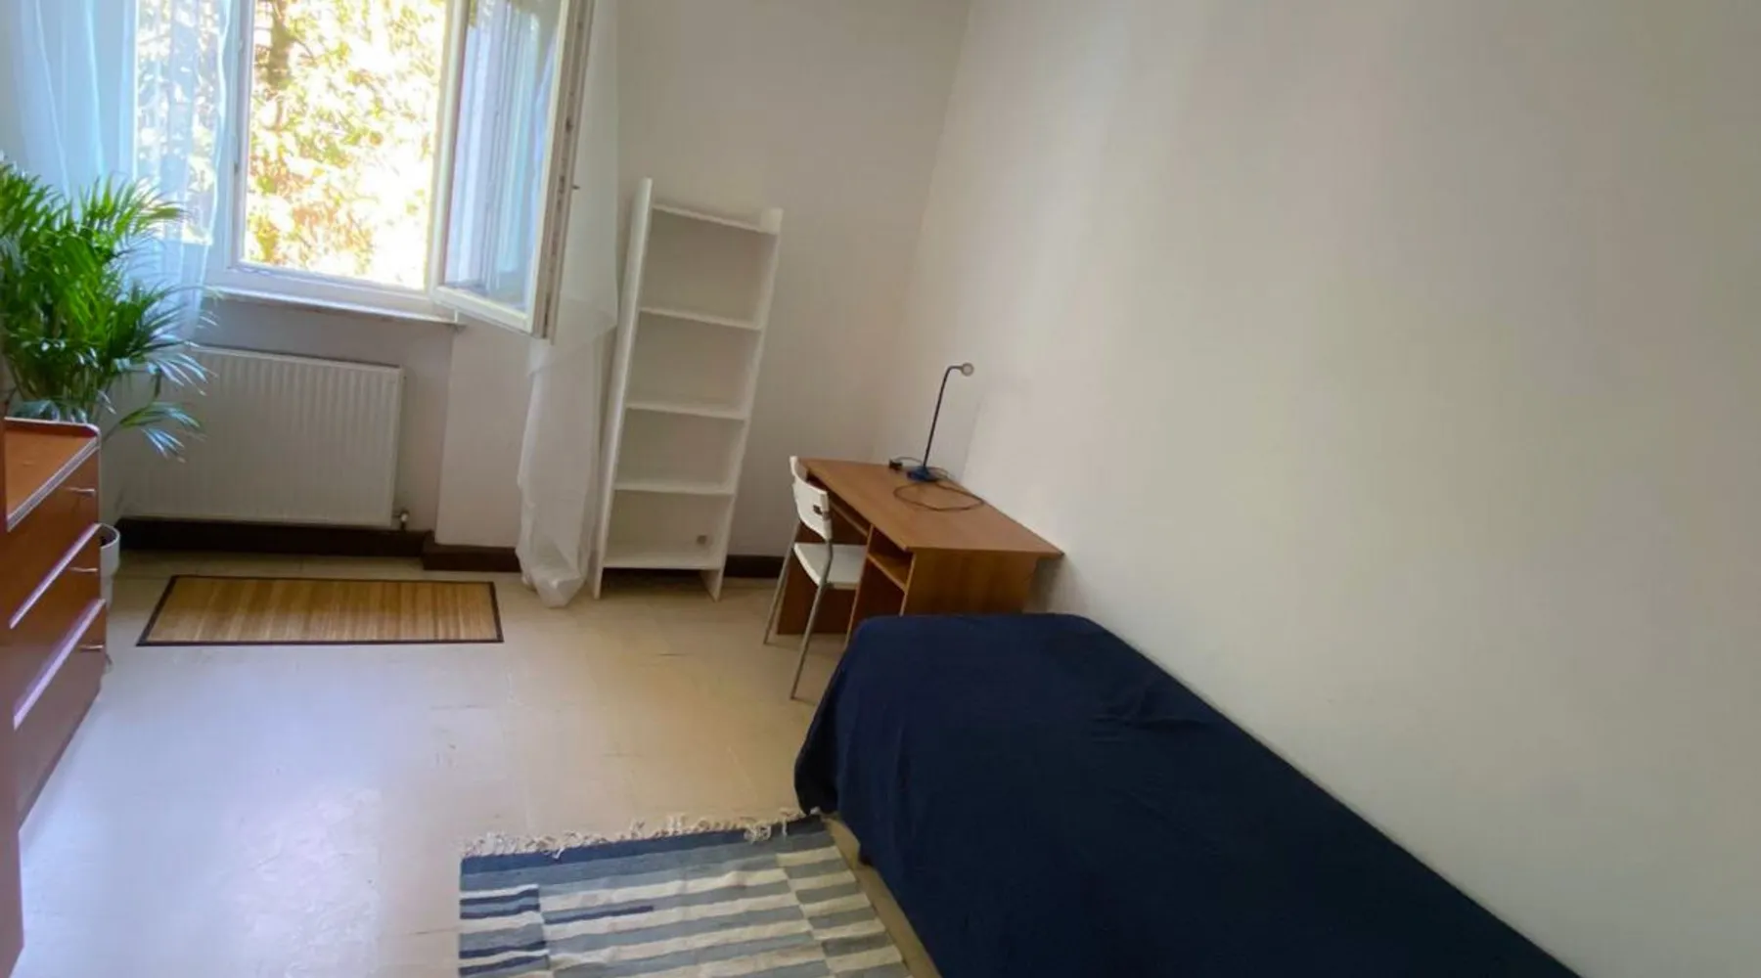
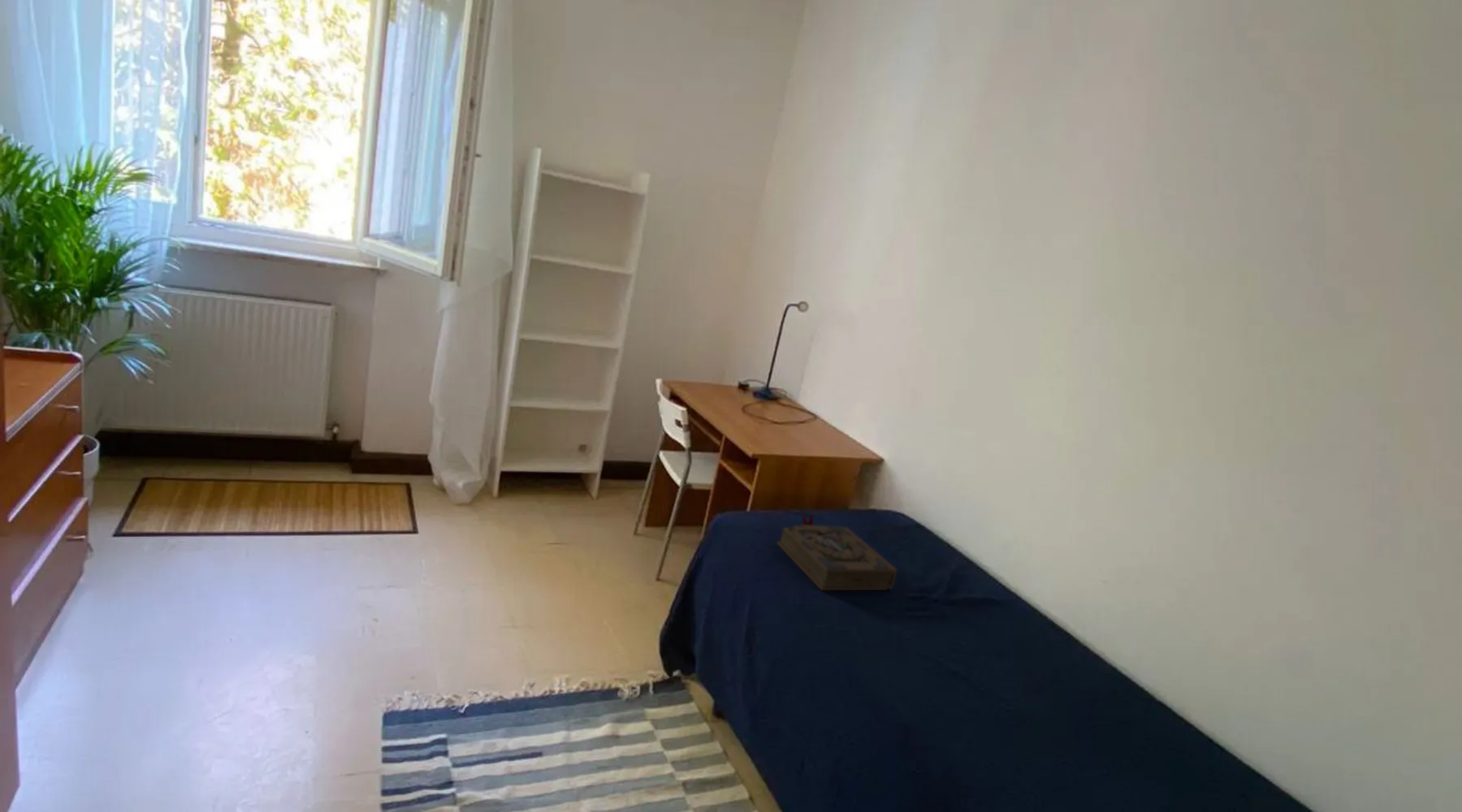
+ book (832, 549)
